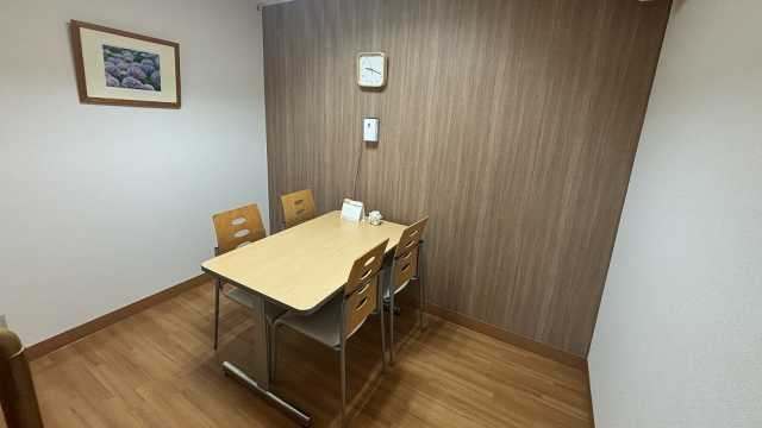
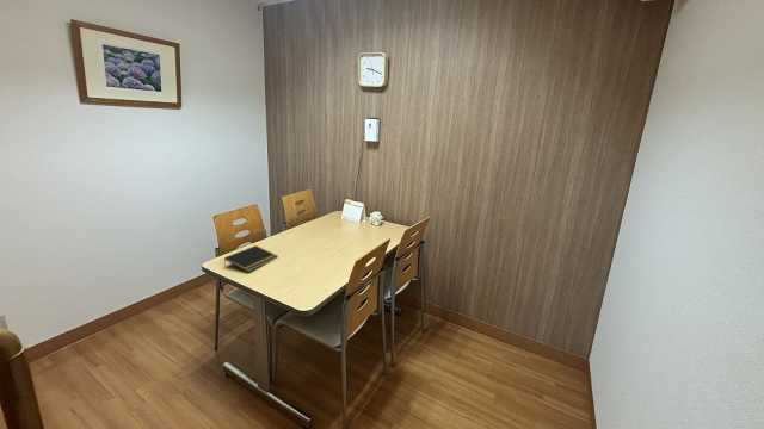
+ notepad (252, 257)
